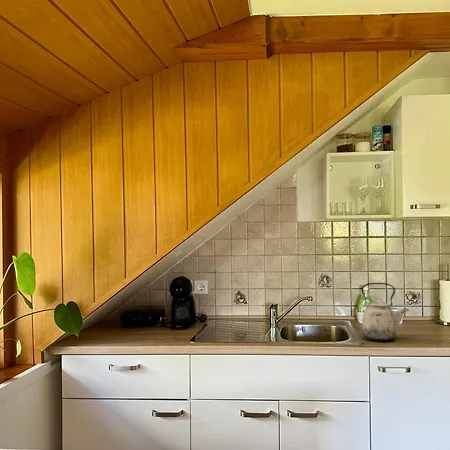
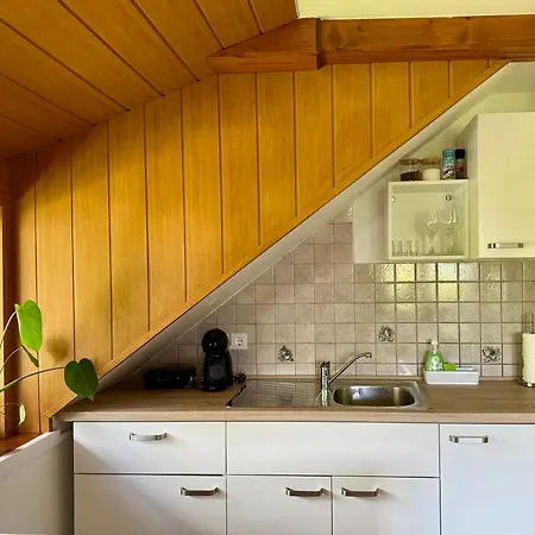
- kettle (385, 310)
